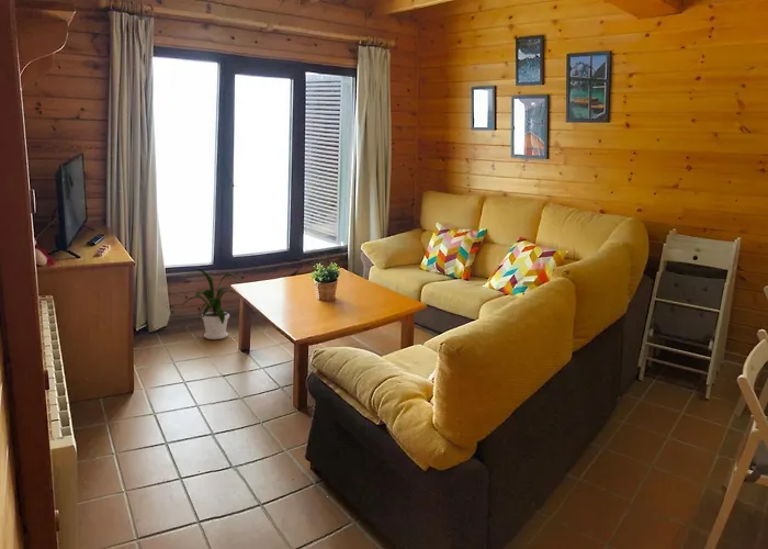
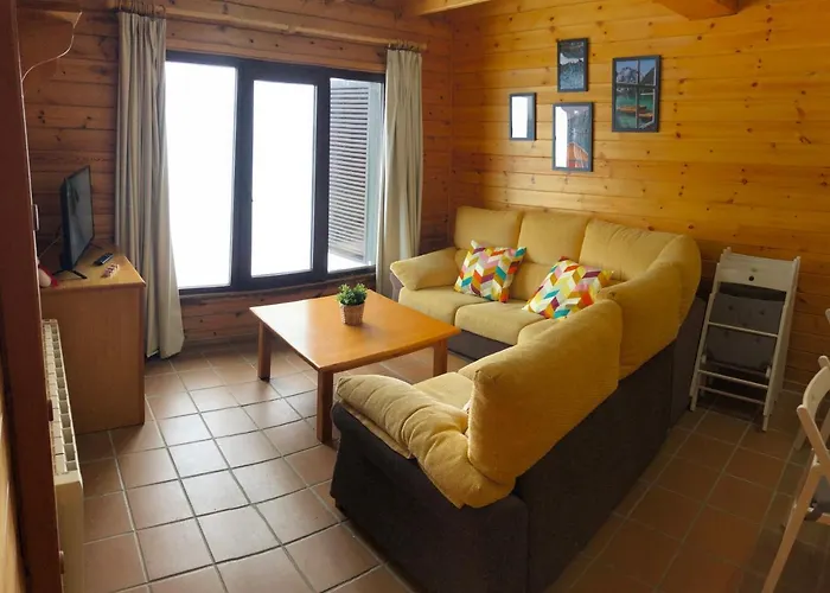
- house plant (213, 302)
